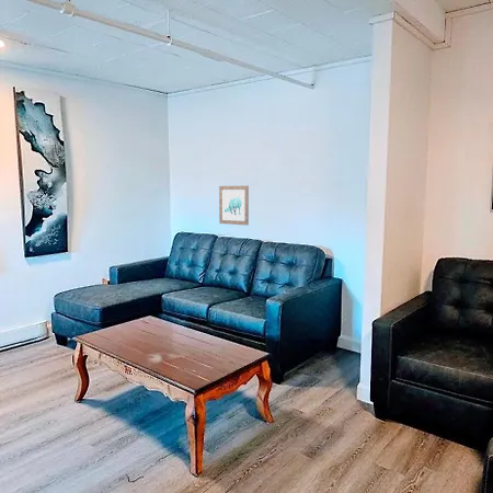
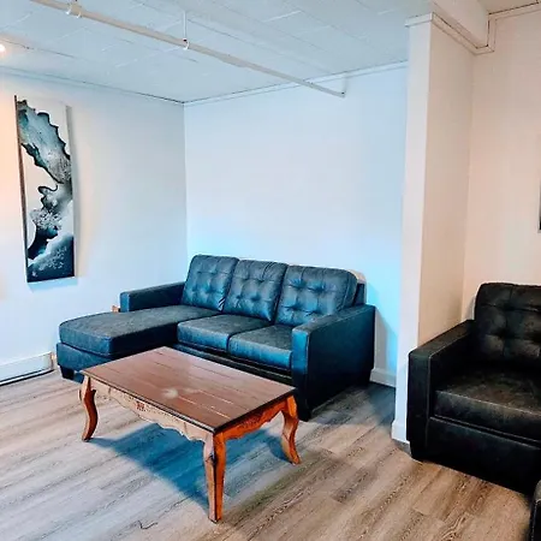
- wall art (233, 205)
